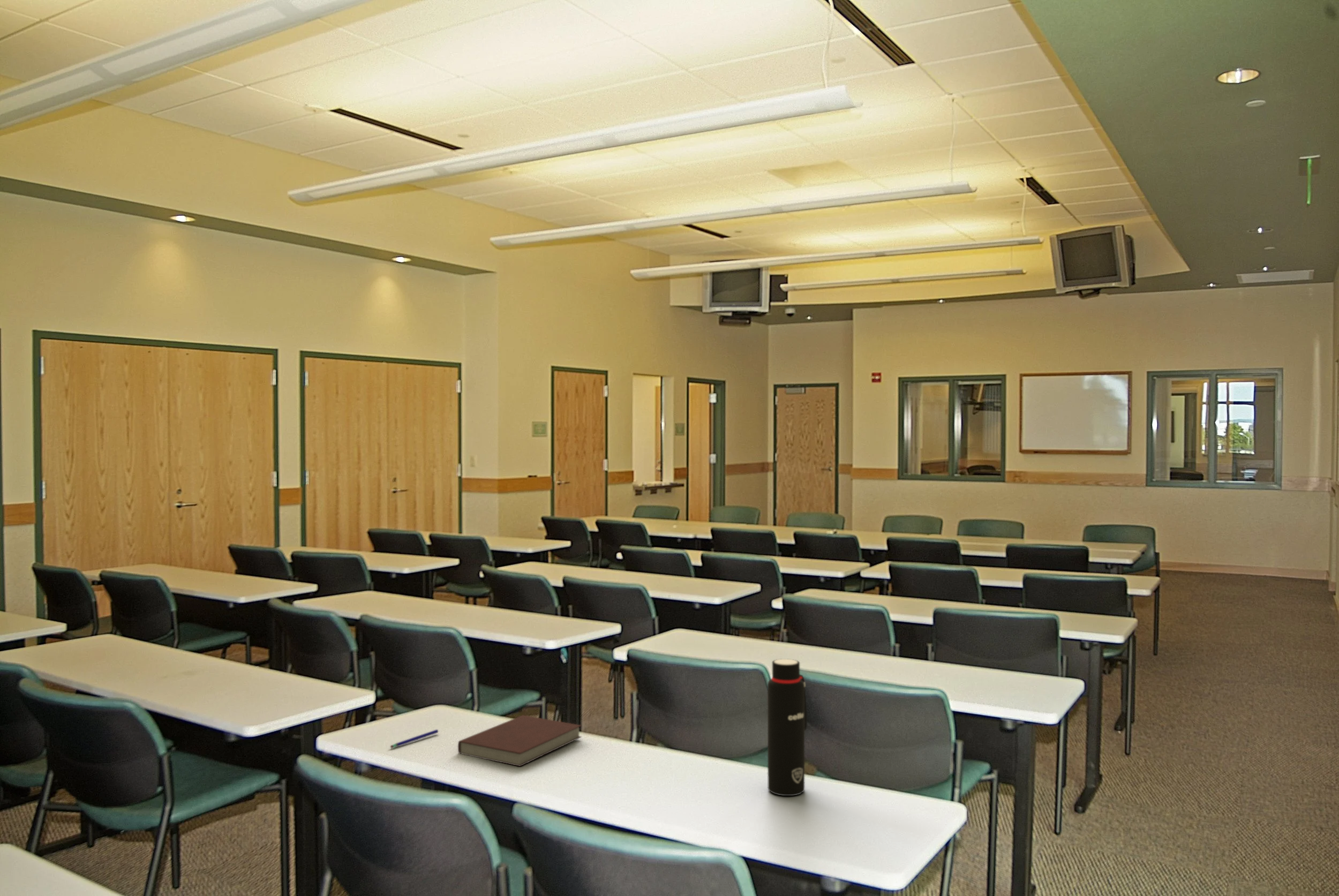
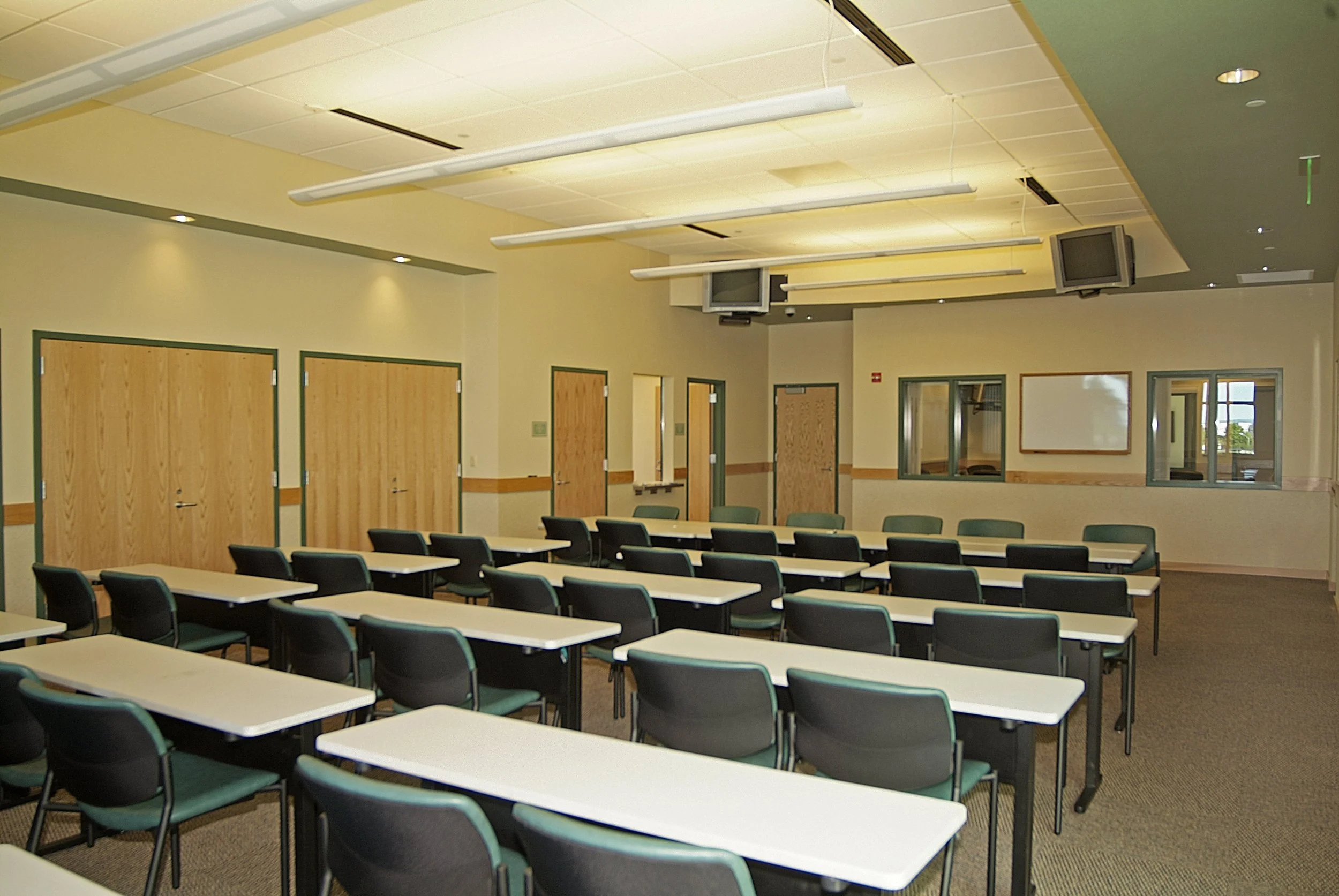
- notebook (521, 739)
- pen (415, 739)
- water bottle (789, 725)
